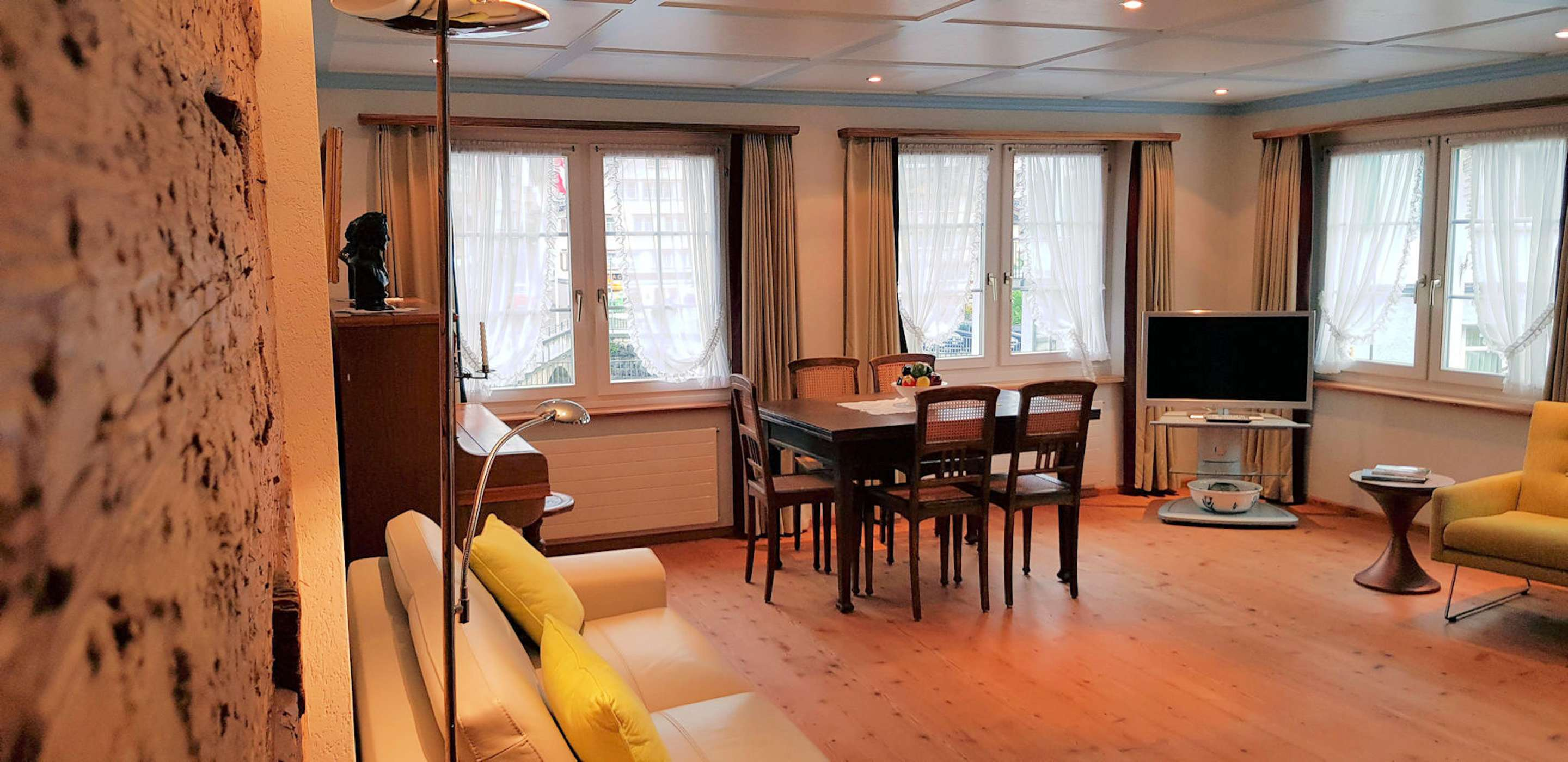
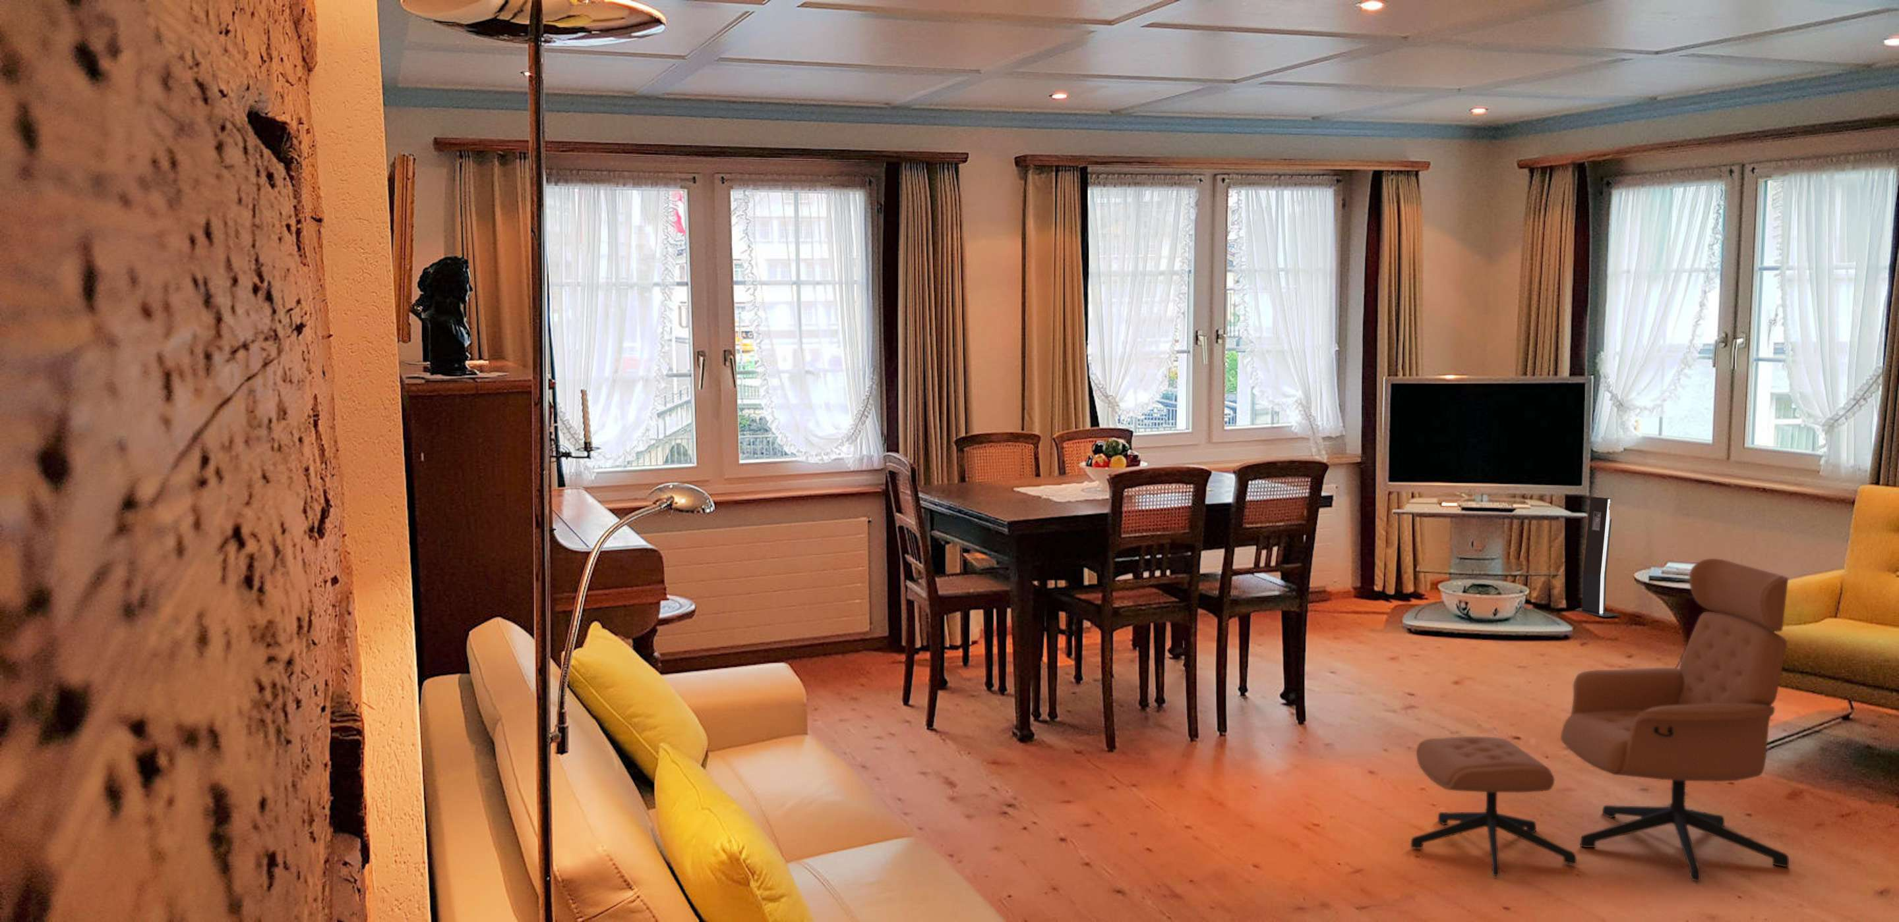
+ lounge chair (1587, 708)
+ speaker (1597, 555)
